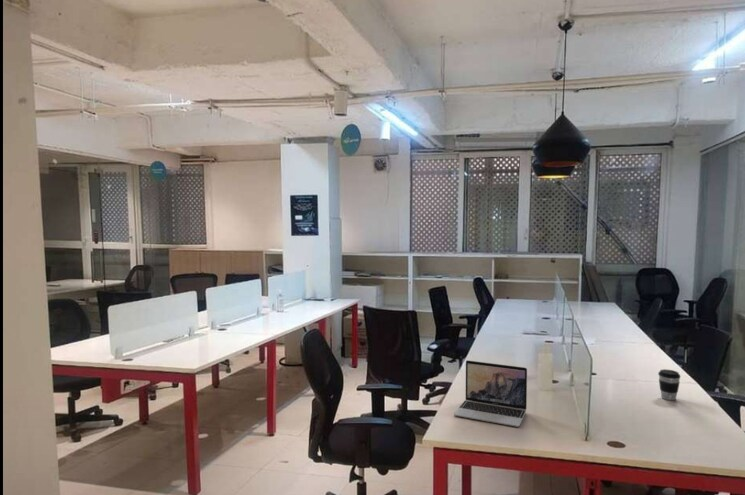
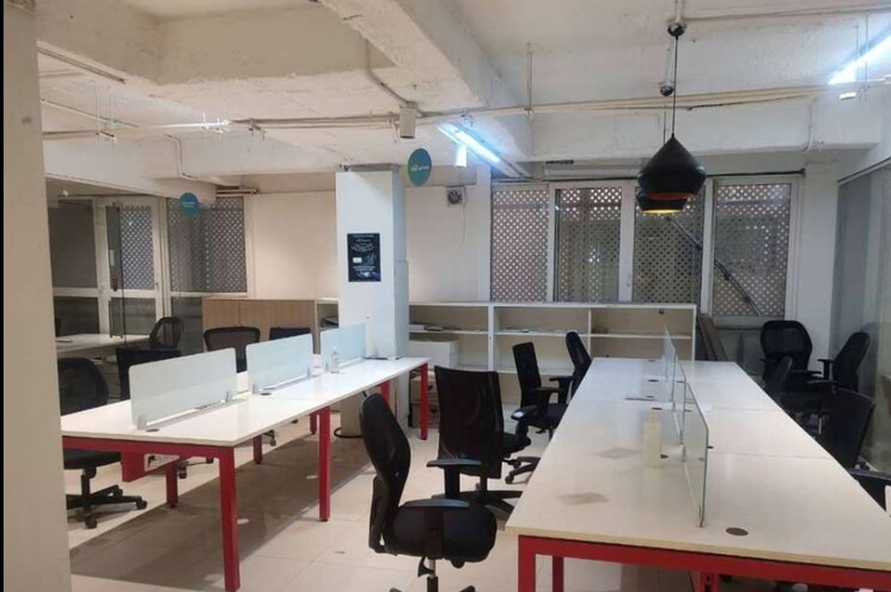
- laptop (490, 391)
- coffee cup (668, 385)
